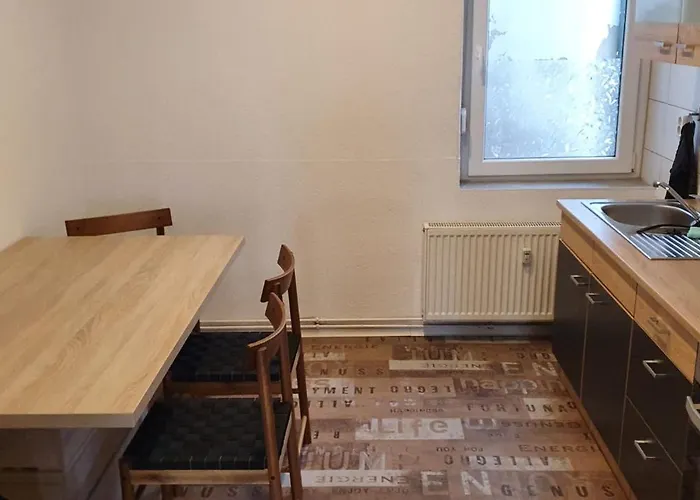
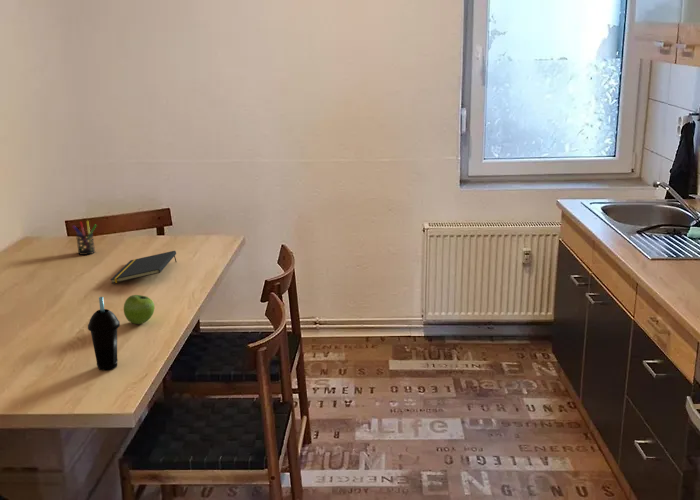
+ cup (104, 332)
+ notepad (144, 266)
+ fruit (139, 308)
+ pen holder (86, 236)
